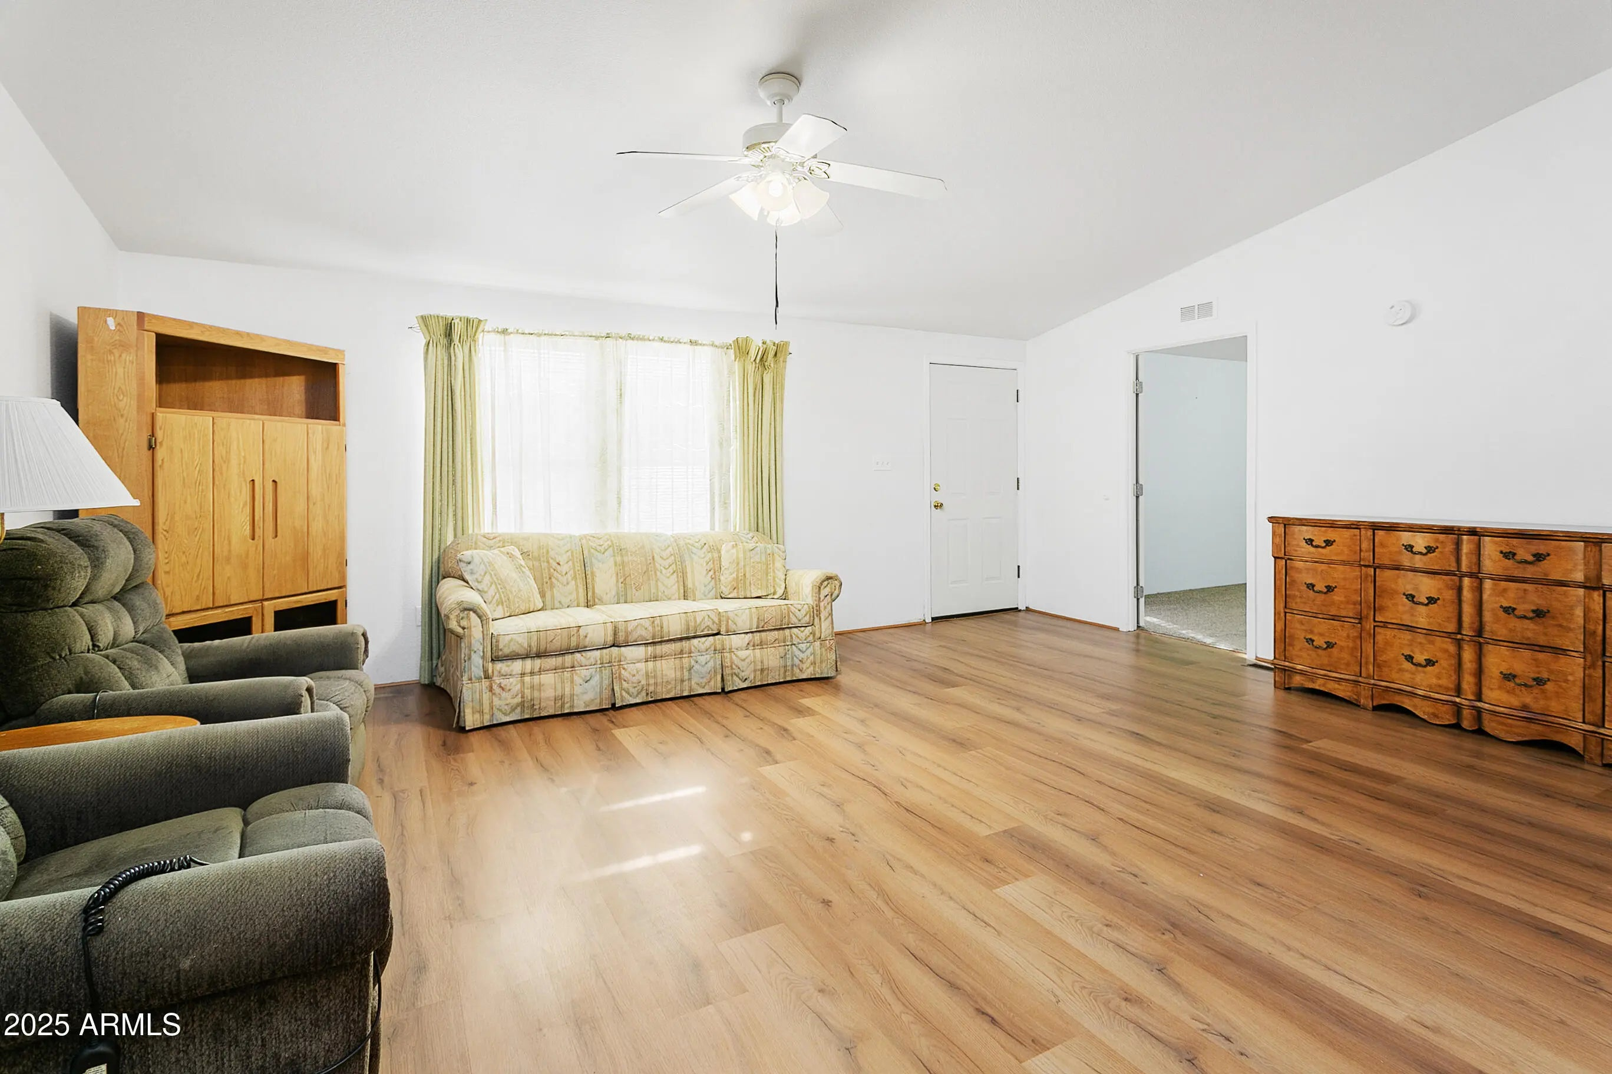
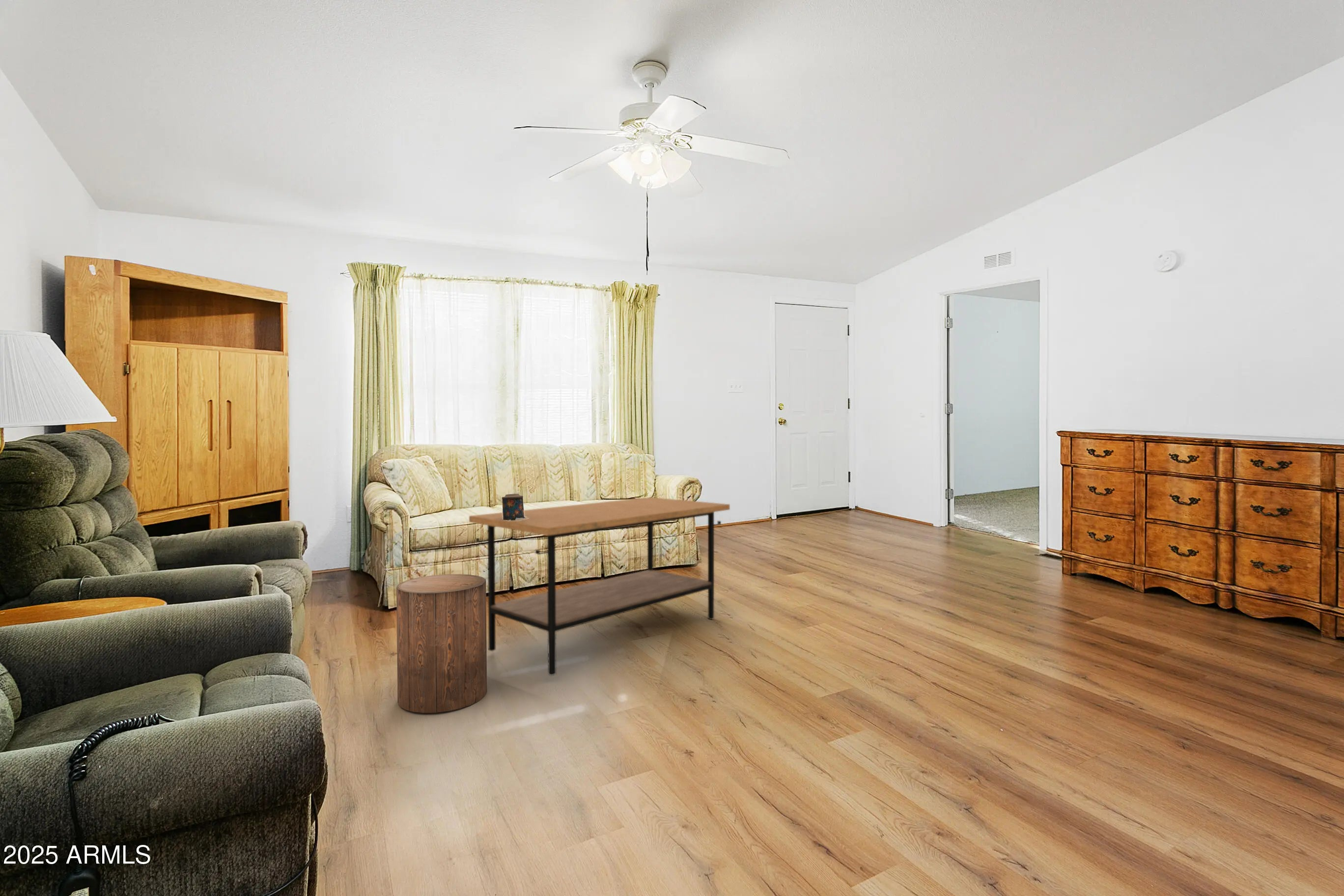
+ candle (516, 505)
+ coffee table (611, 578)
+ stool (443, 639)
